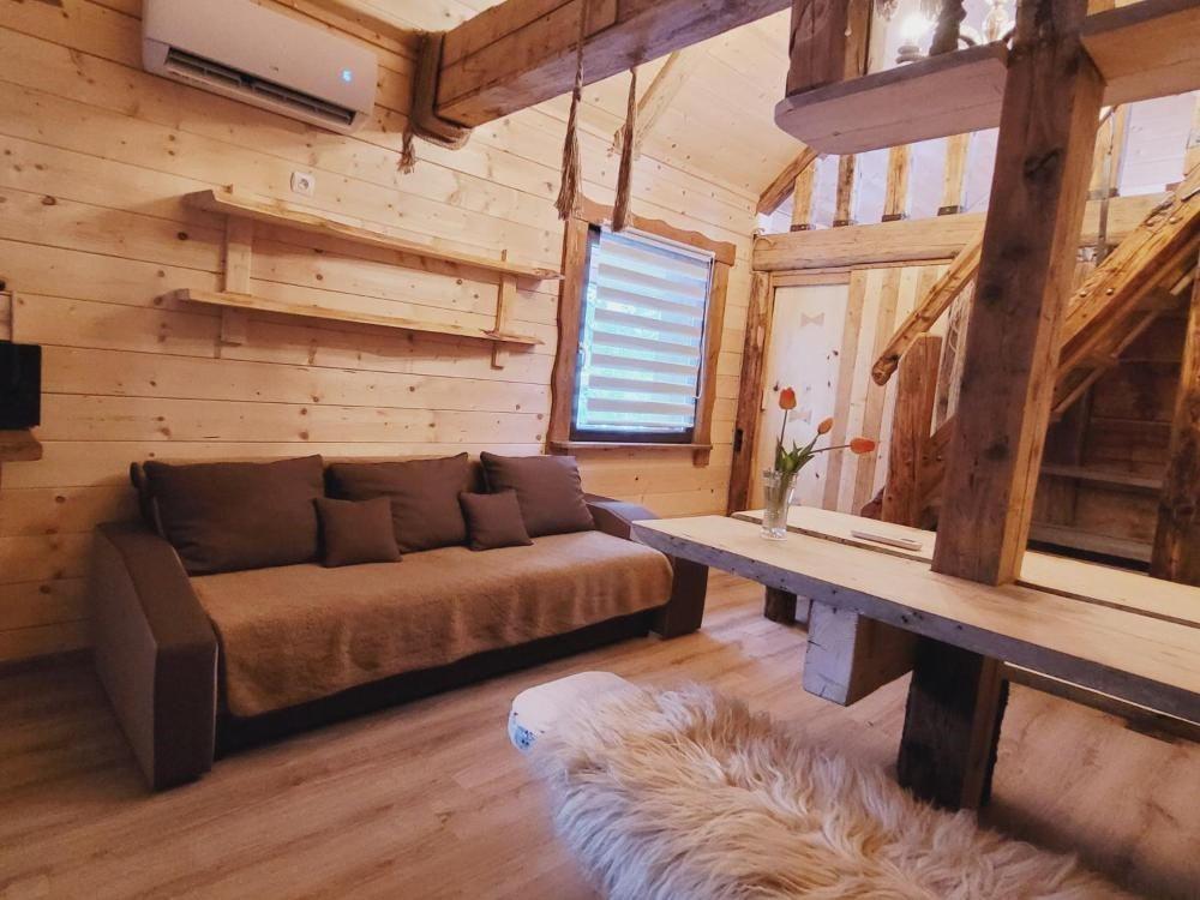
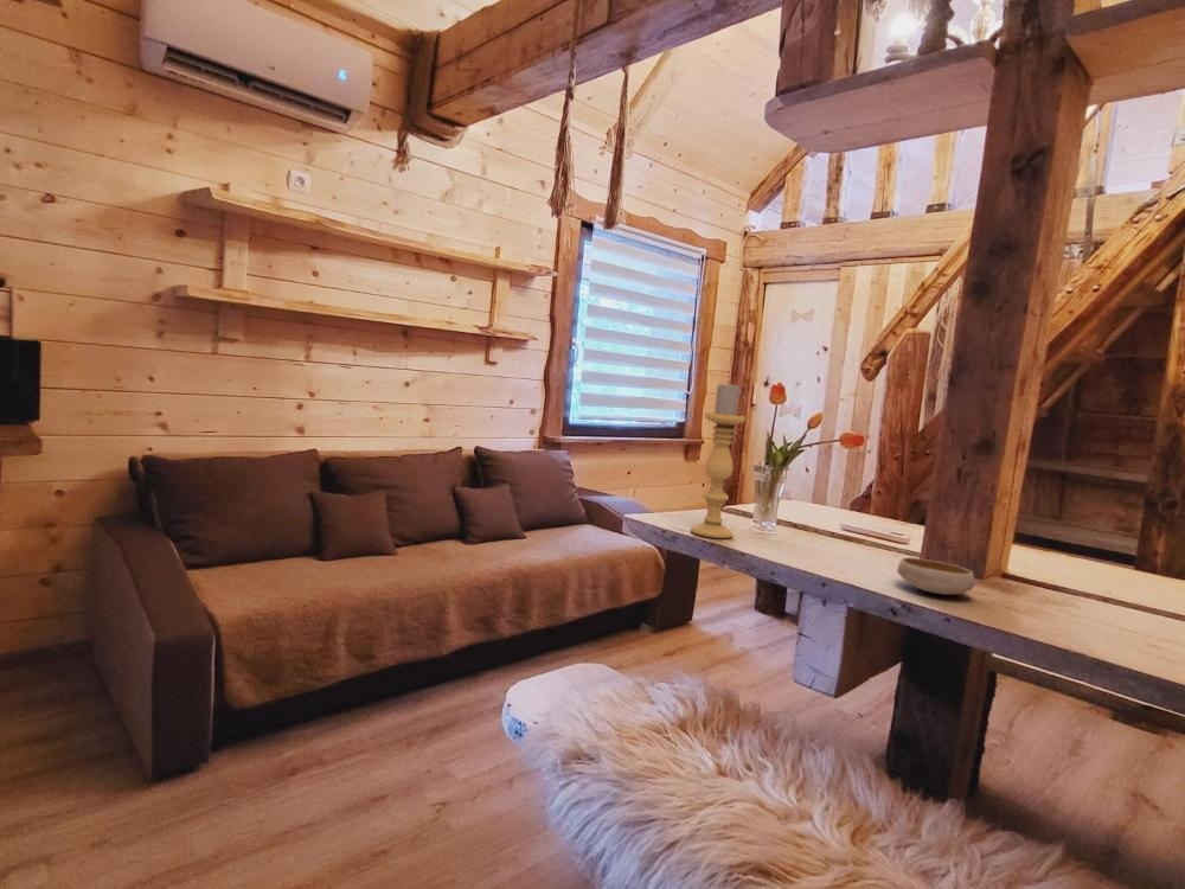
+ candle holder (719, 458)
+ bowl (935, 577)
